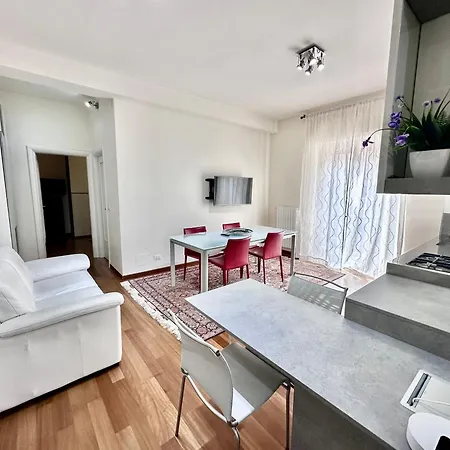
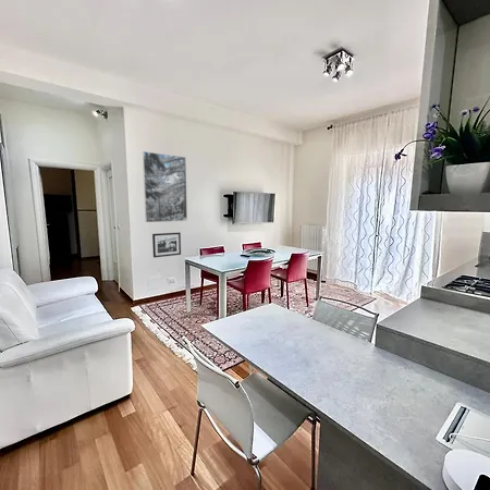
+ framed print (166, 188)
+ picture frame (167, 244)
